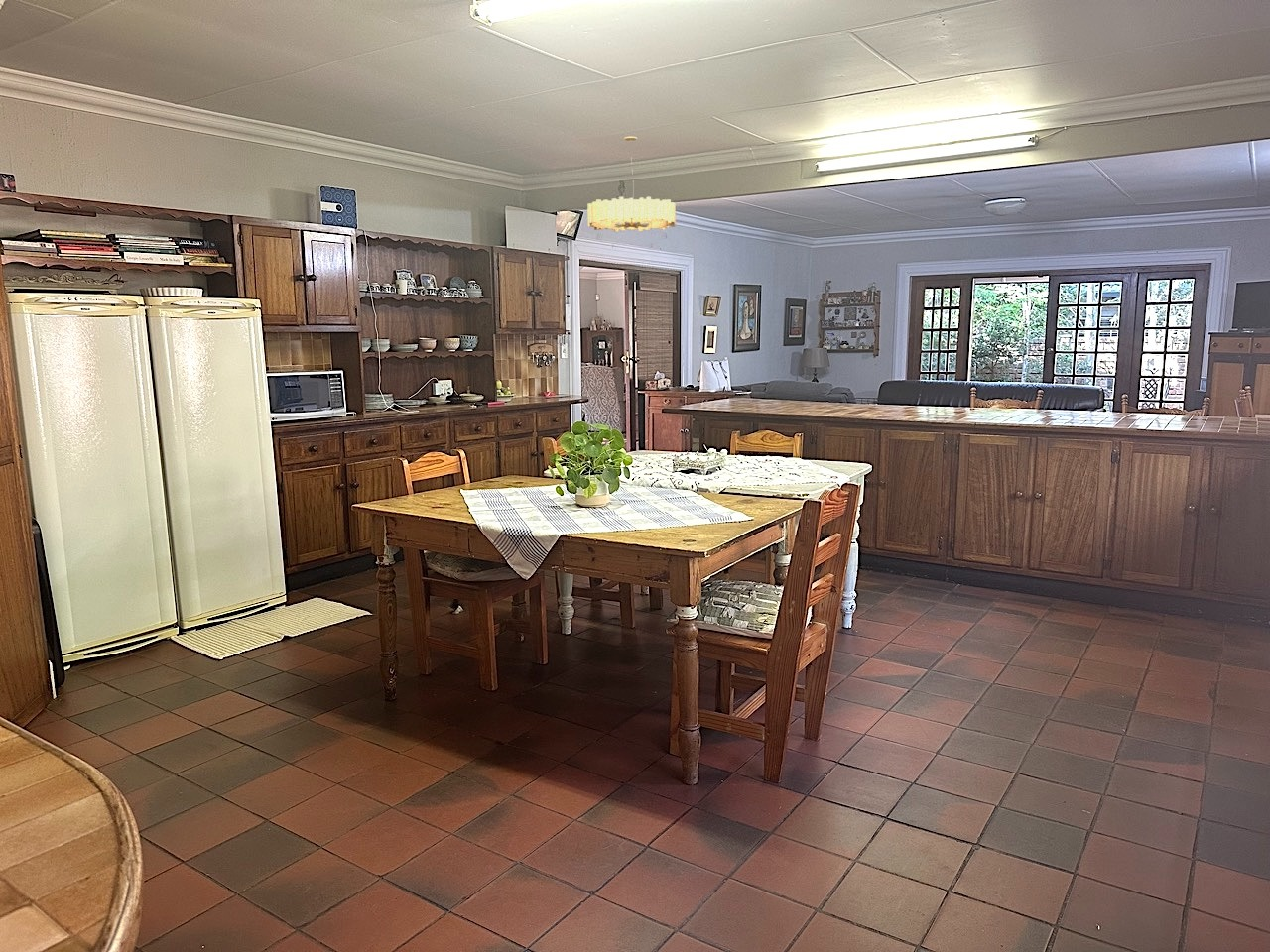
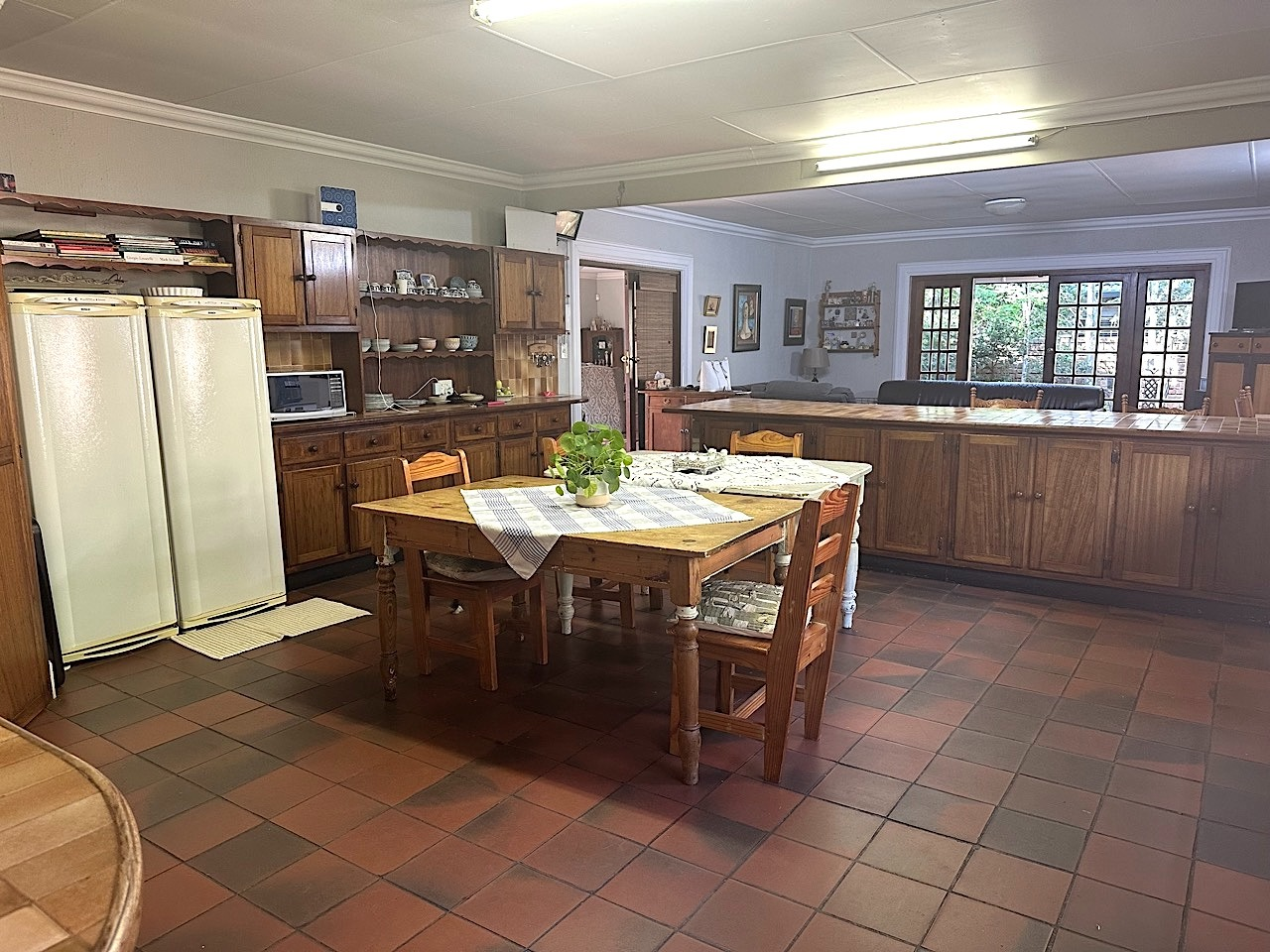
- chandelier (633, 192)
